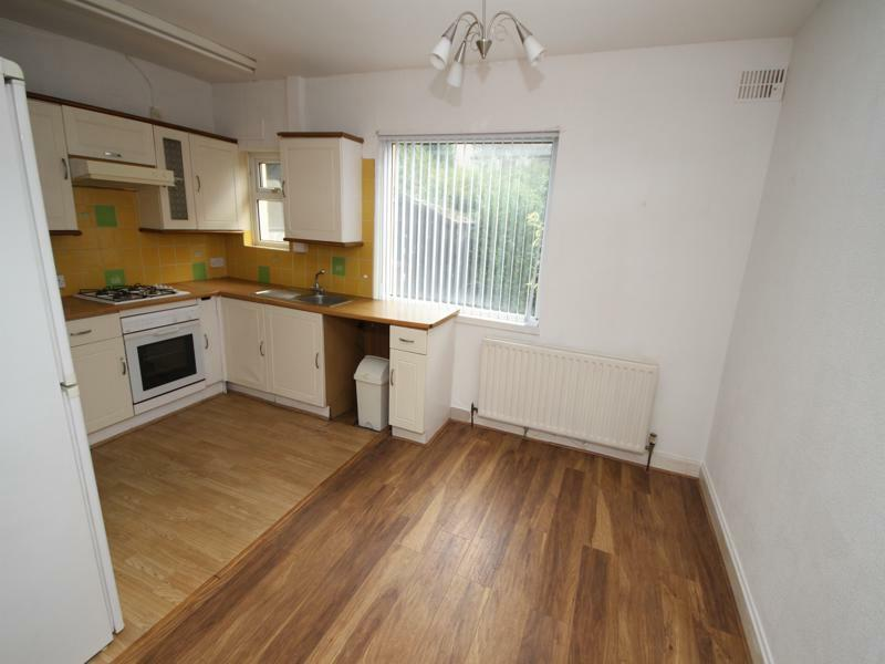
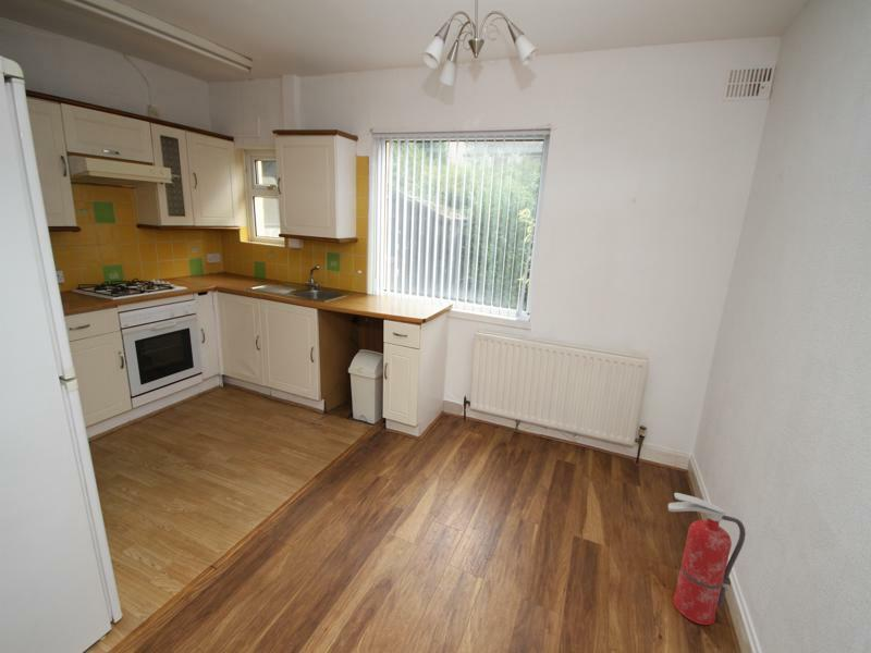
+ fire extinguisher (698, 556)
